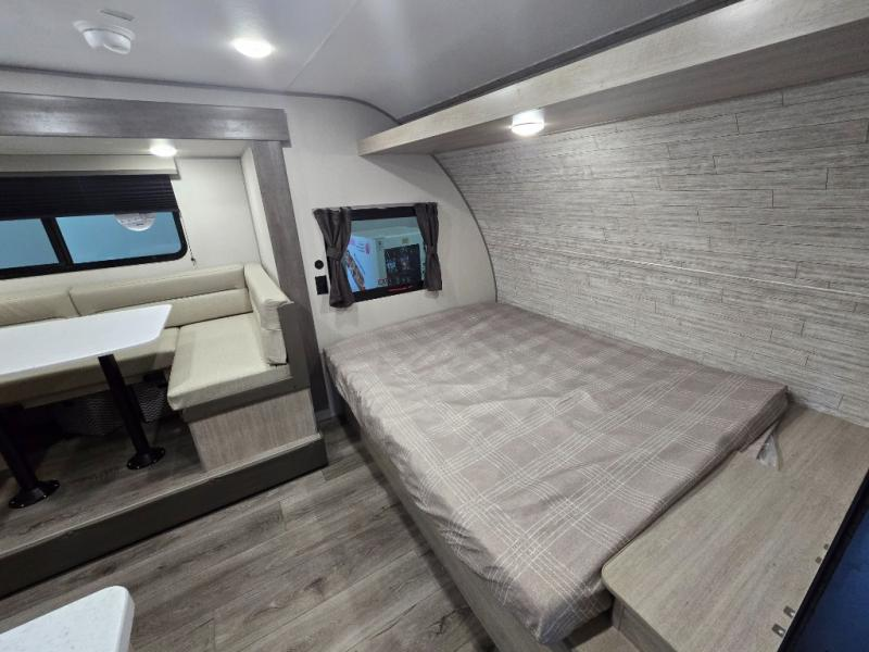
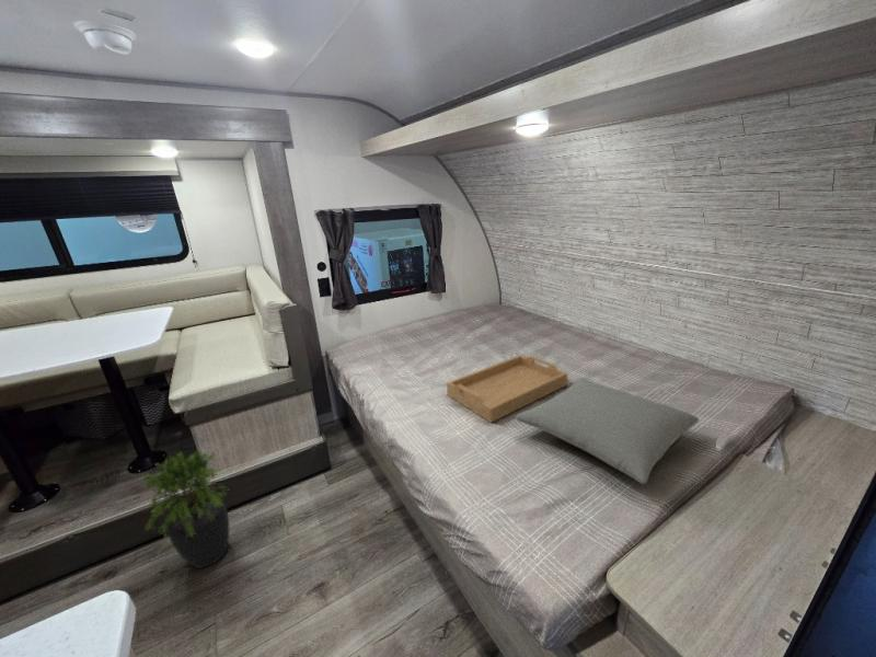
+ pillow (604, 418)
+ serving tray (507, 382)
+ potted plant (188, 506)
